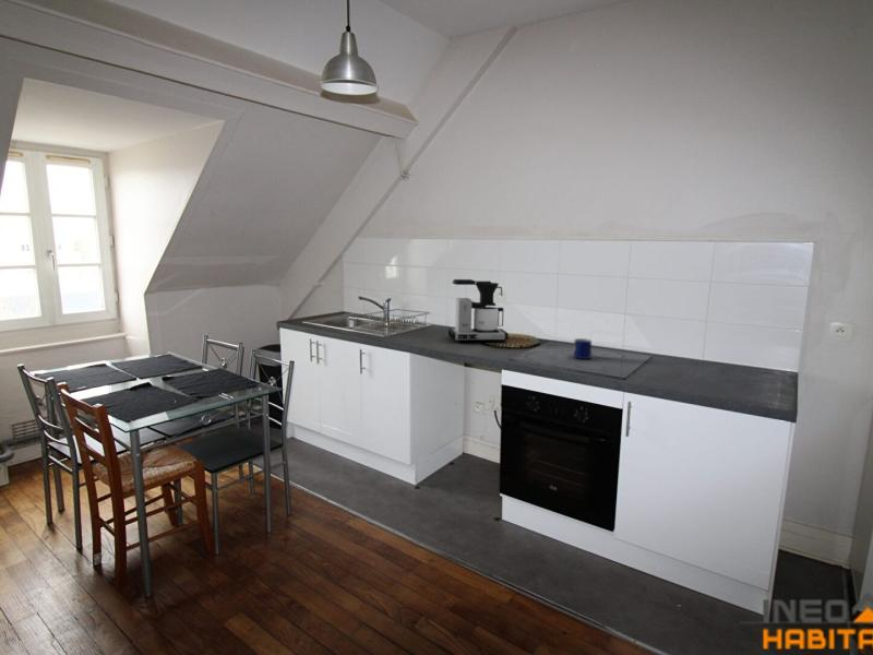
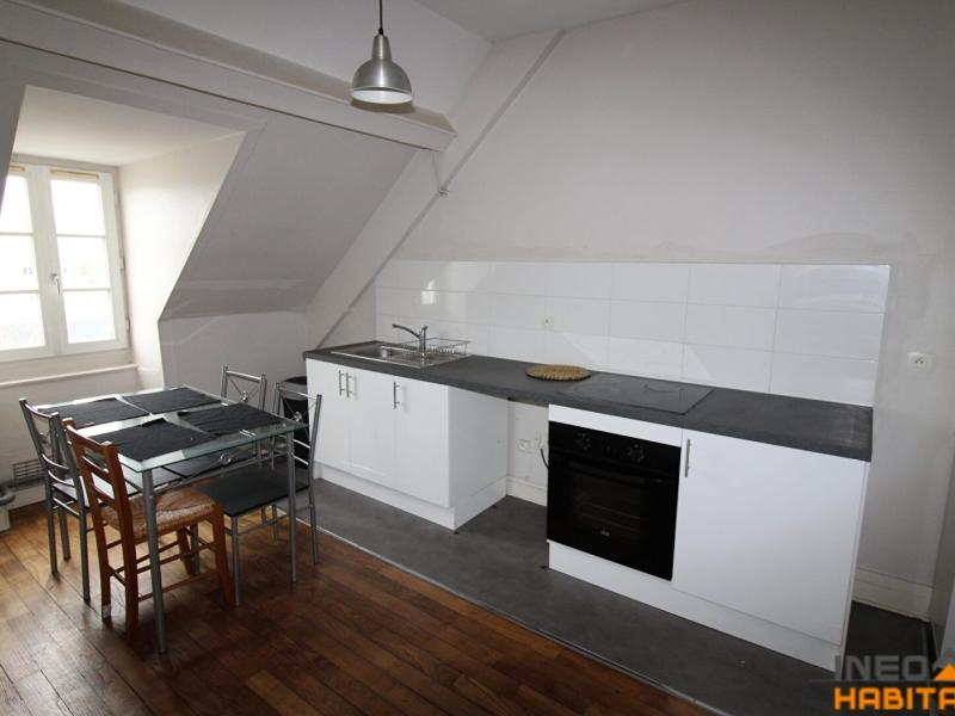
- coffee maker (478, 310)
- mug (581, 348)
